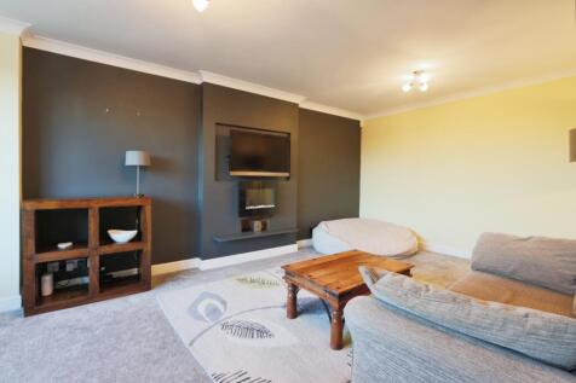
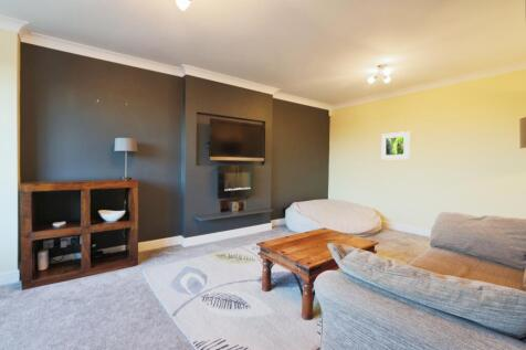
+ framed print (394, 146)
